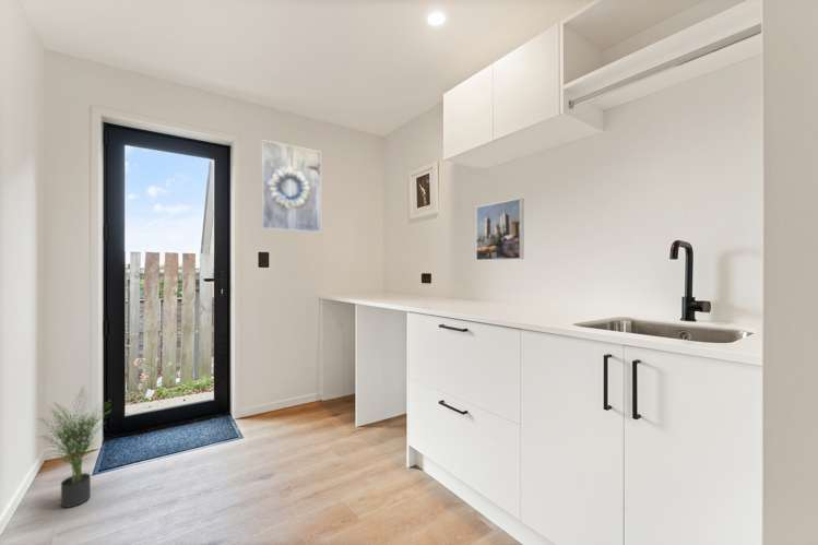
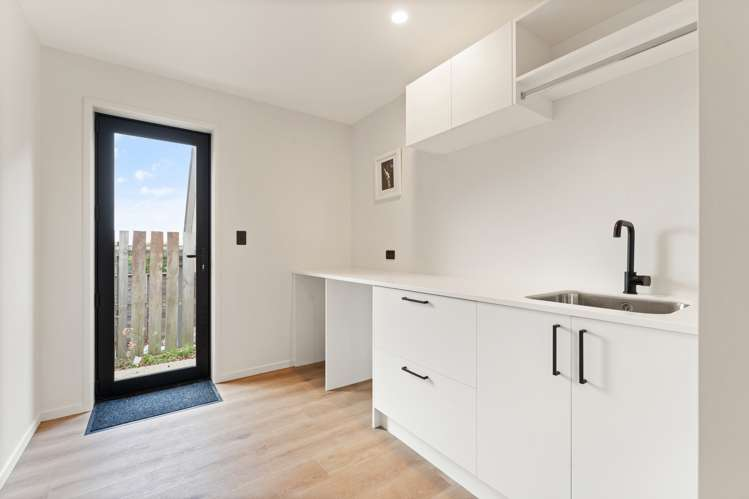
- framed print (498, 230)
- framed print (292, 188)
- potted plant (75, 448)
